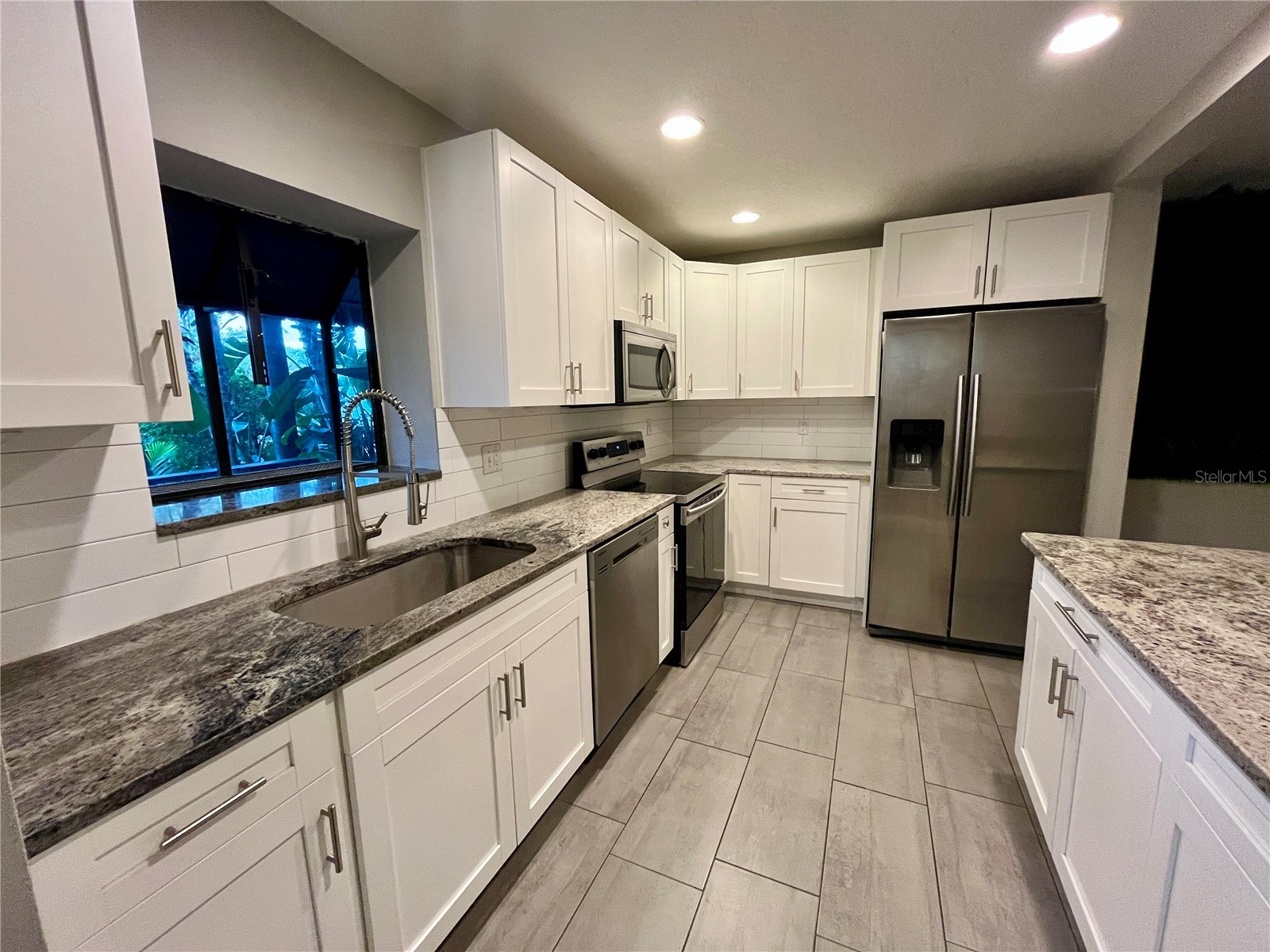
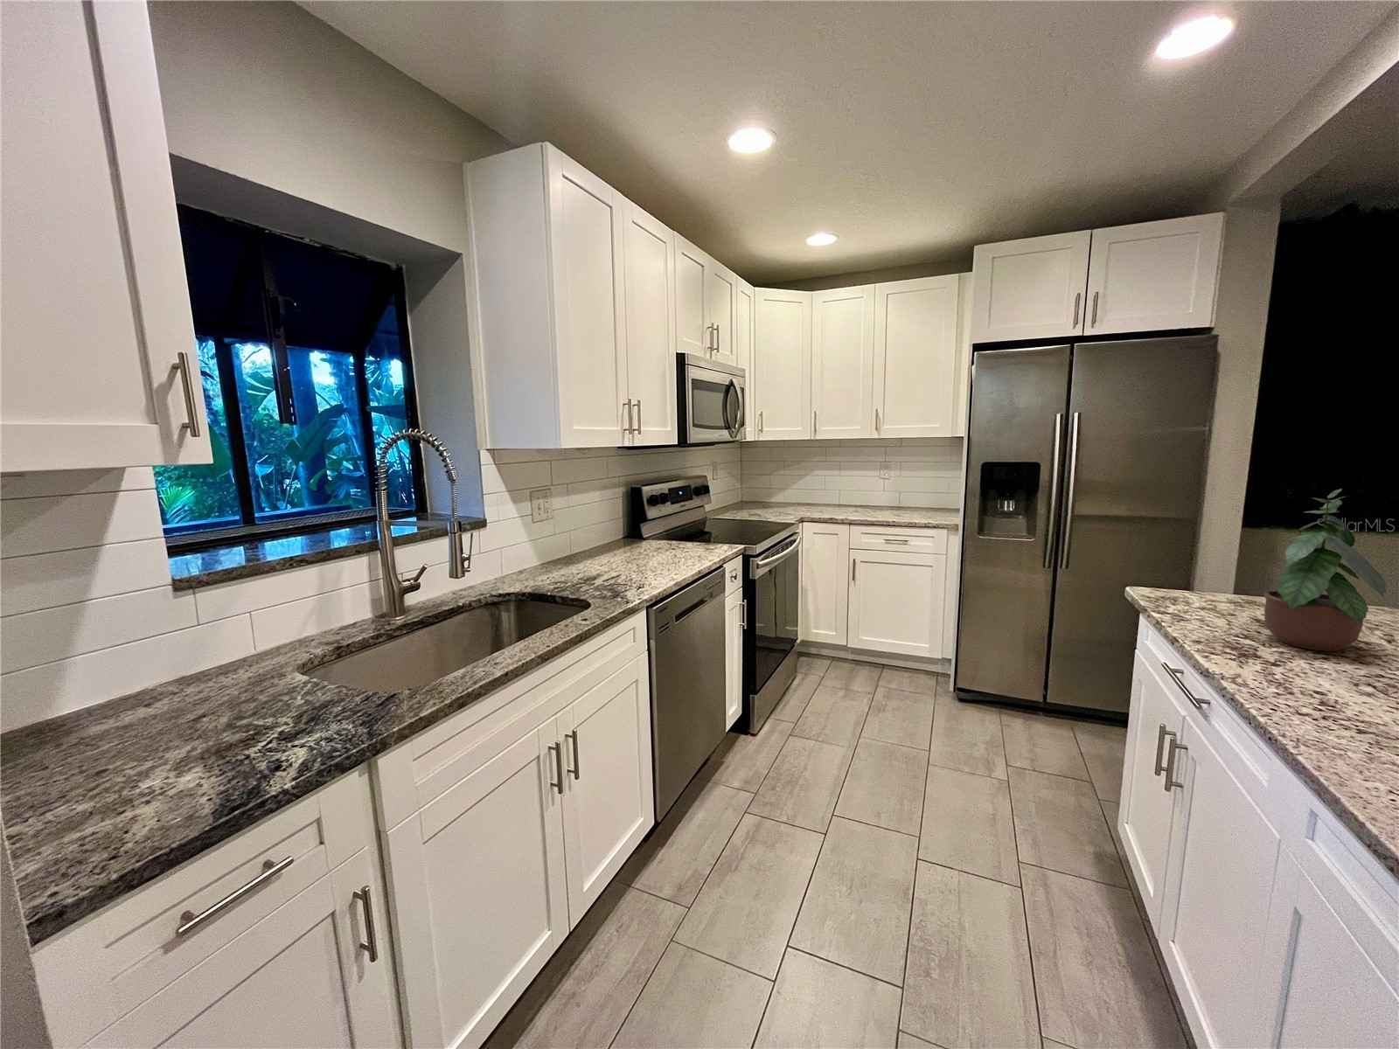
+ potted plant (1325, 567)
